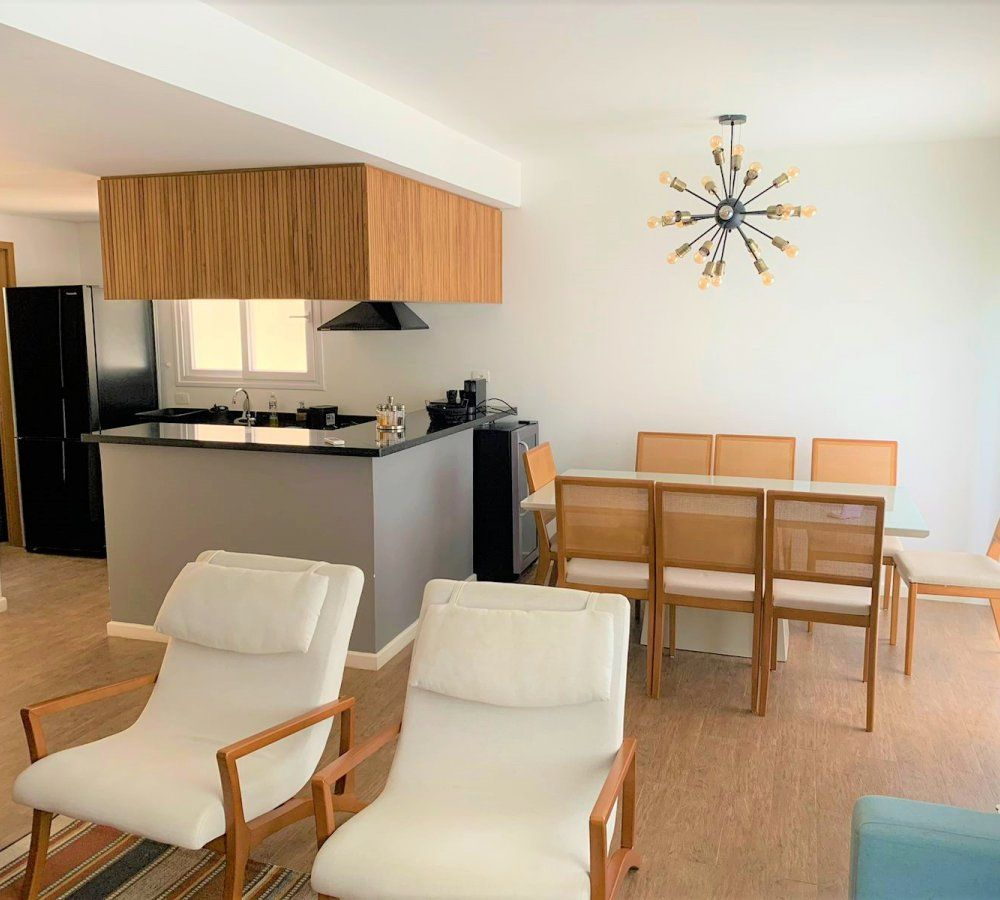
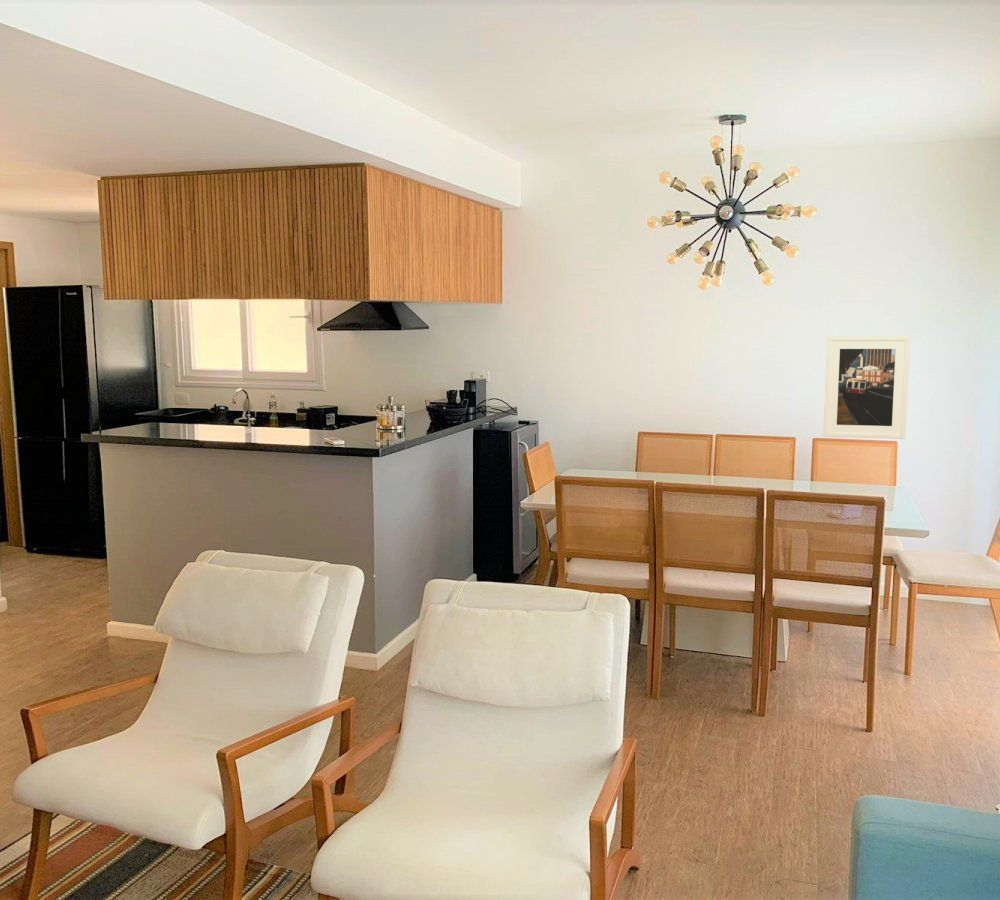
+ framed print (865, 387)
